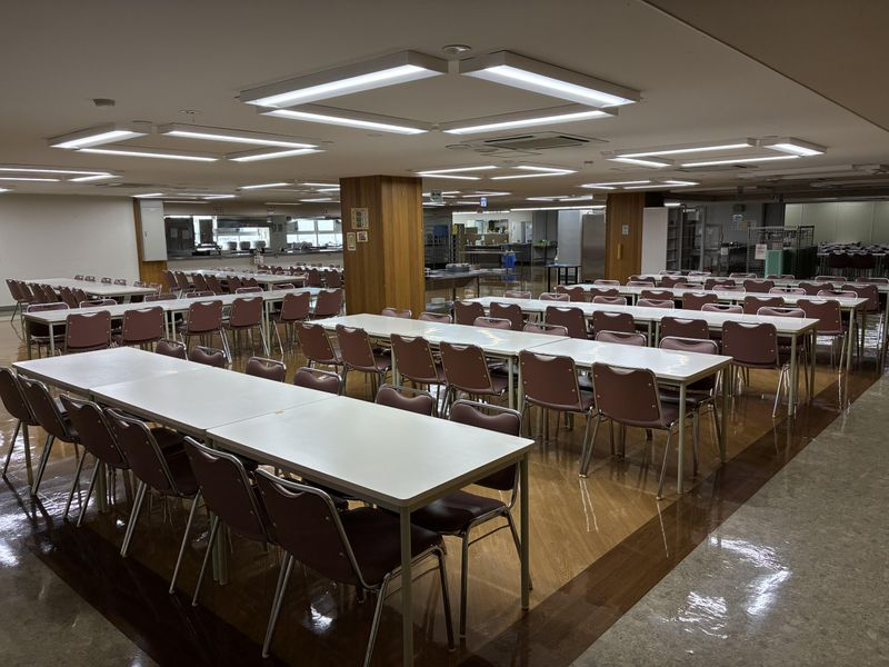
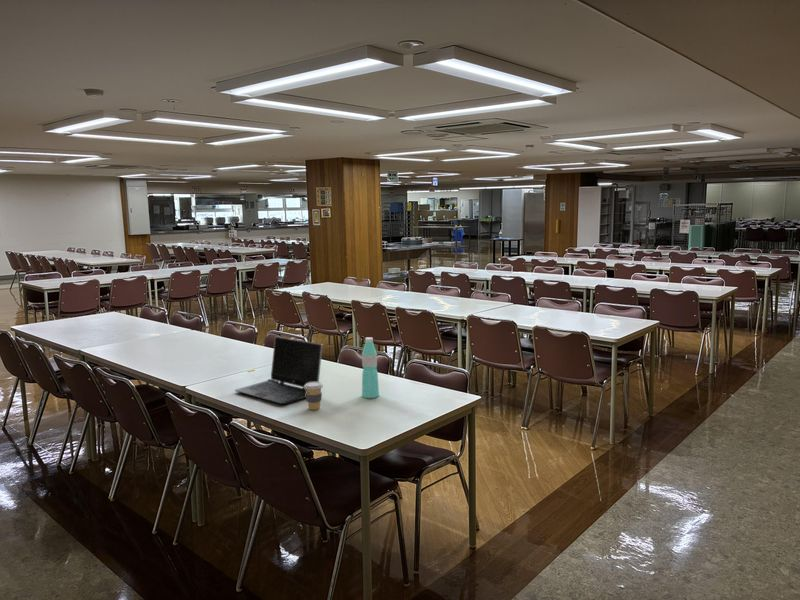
+ laptop computer (278, 368)
+ water bottle (369, 366)
+ coffee cup (314, 396)
